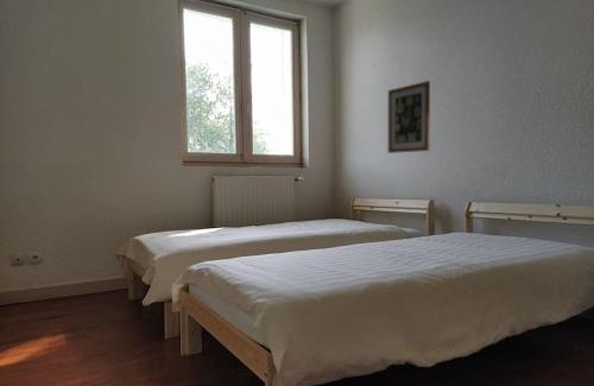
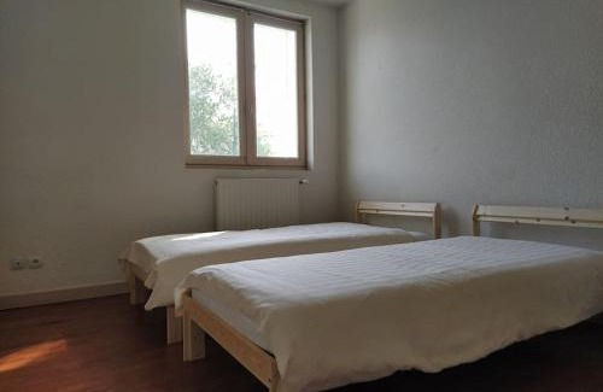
- wall art (407, 119)
